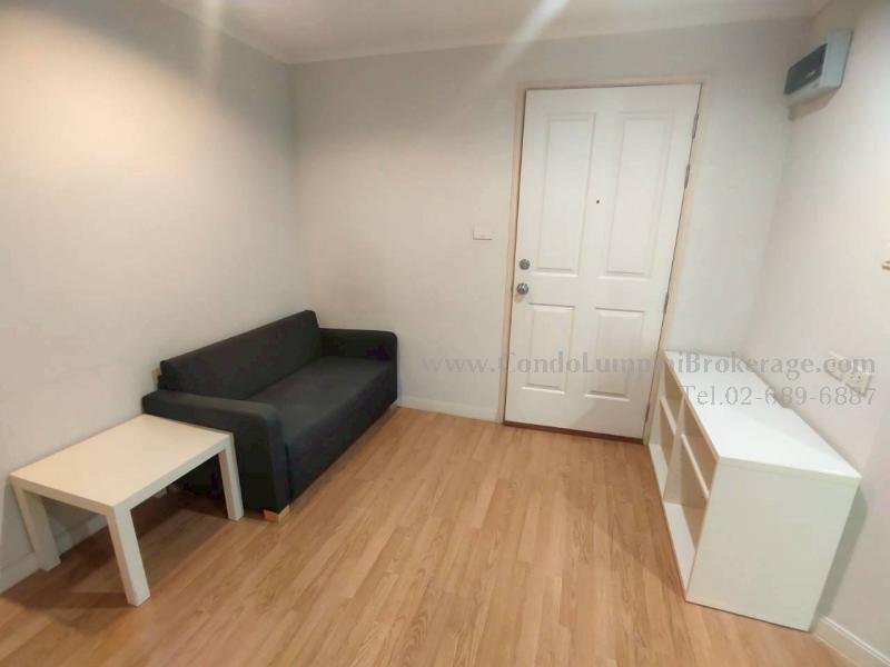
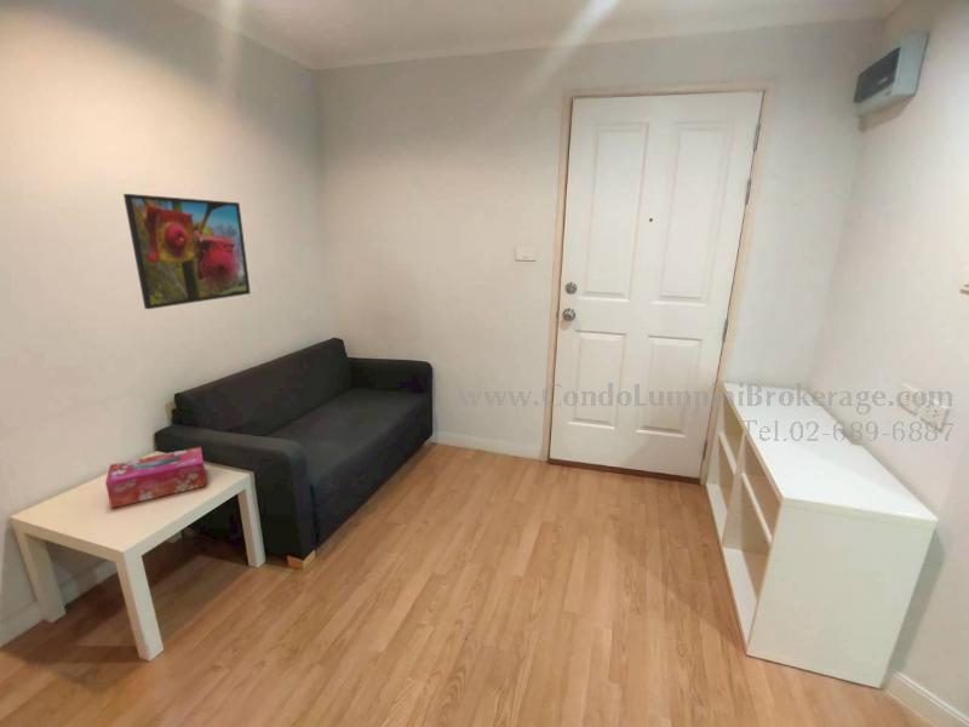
+ tissue box (159, 475)
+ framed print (195, 251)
